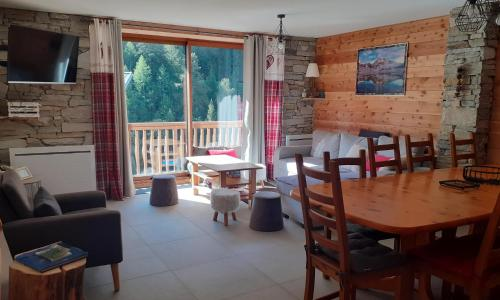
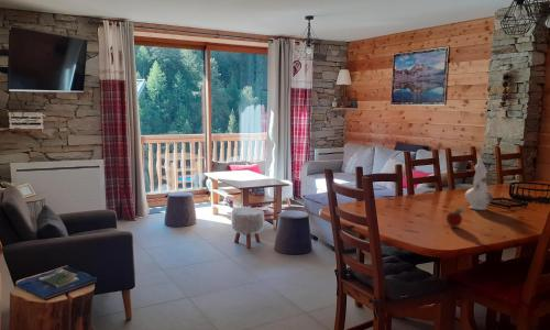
+ chinaware (480, 183)
+ fruit (457, 216)
